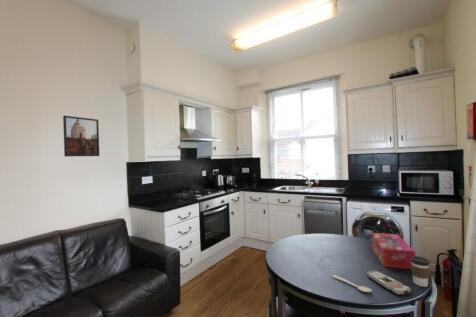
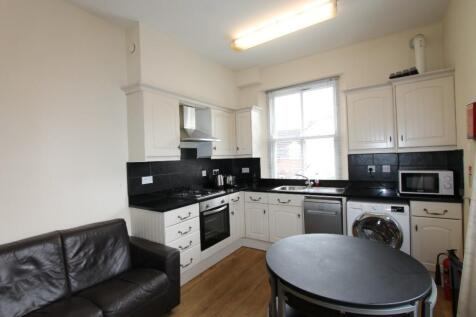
- tissue box (391, 249)
- spoon (350, 283)
- coffee cup (420, 271)
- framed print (82, 137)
- remote control (386, 281)
